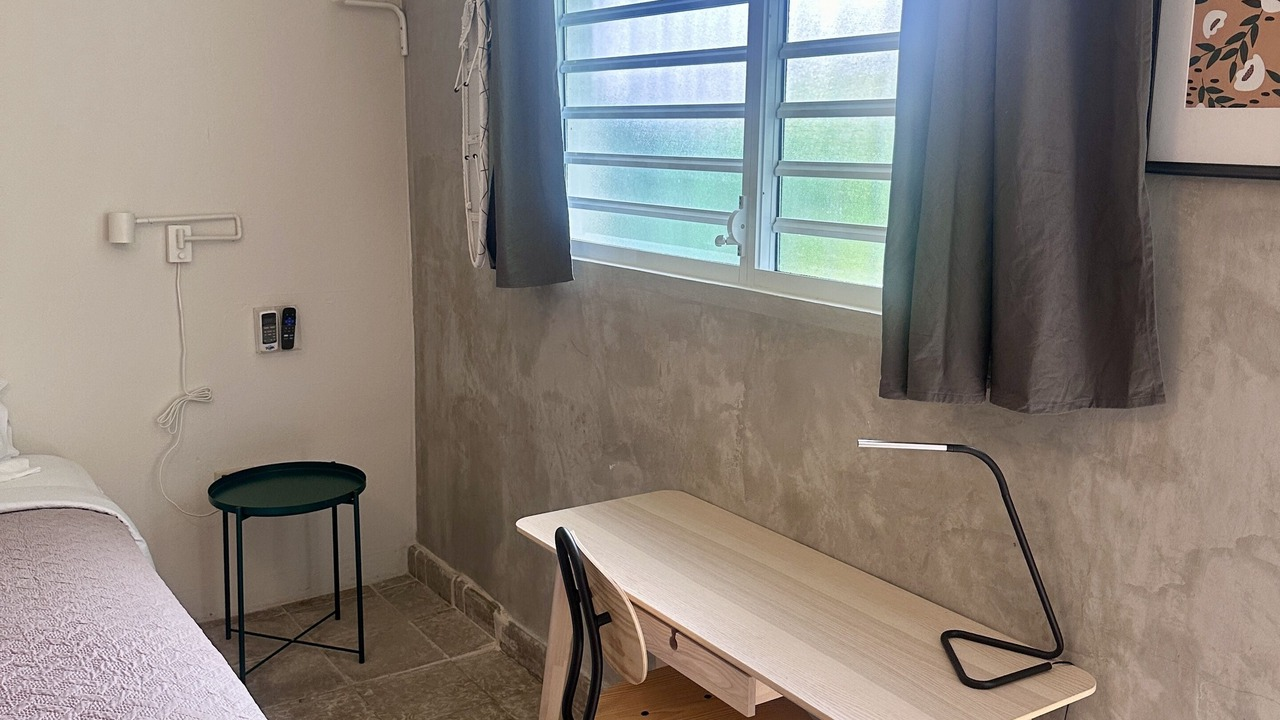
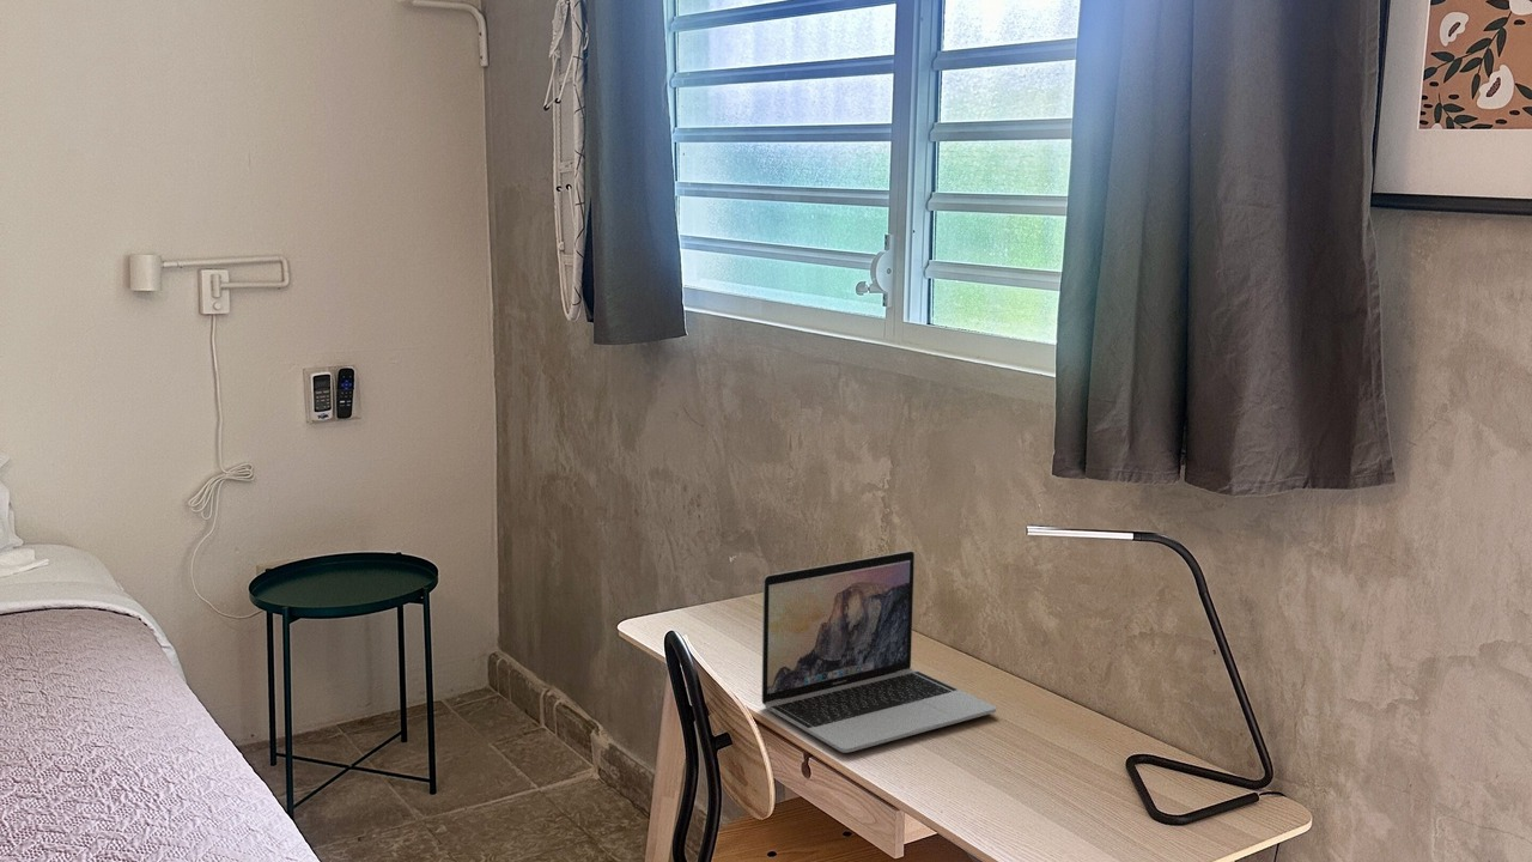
+ laptop (881, 645)
